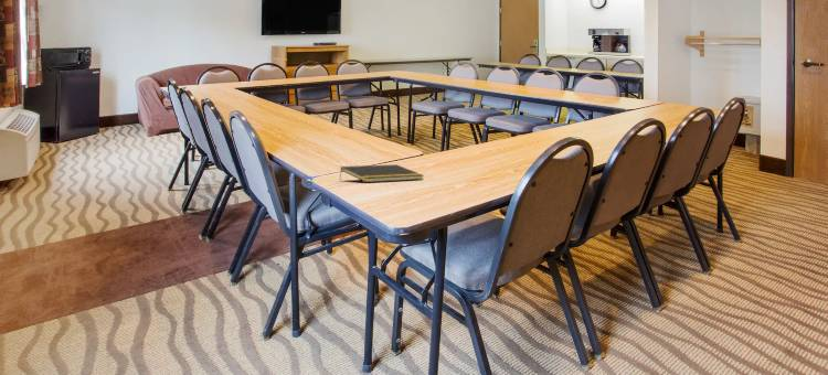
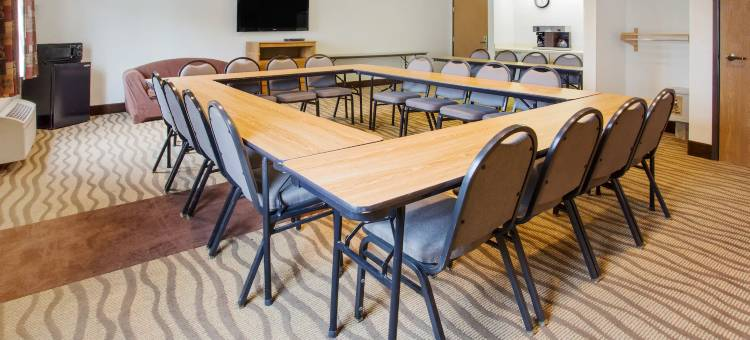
- notepad (382, 172)
